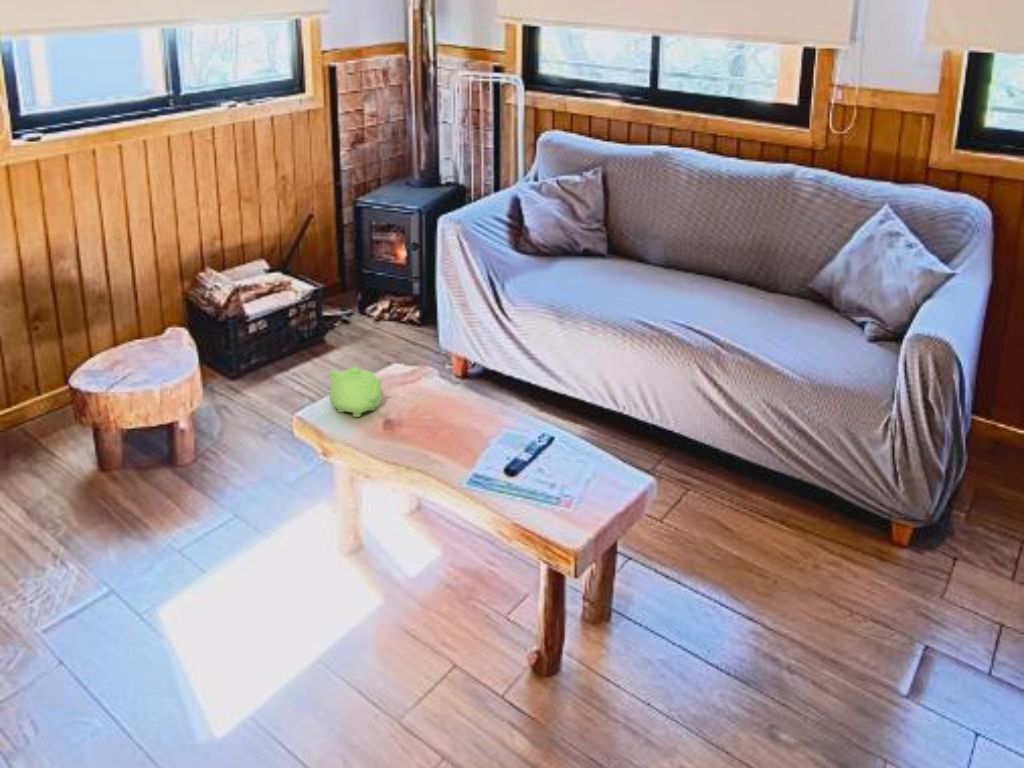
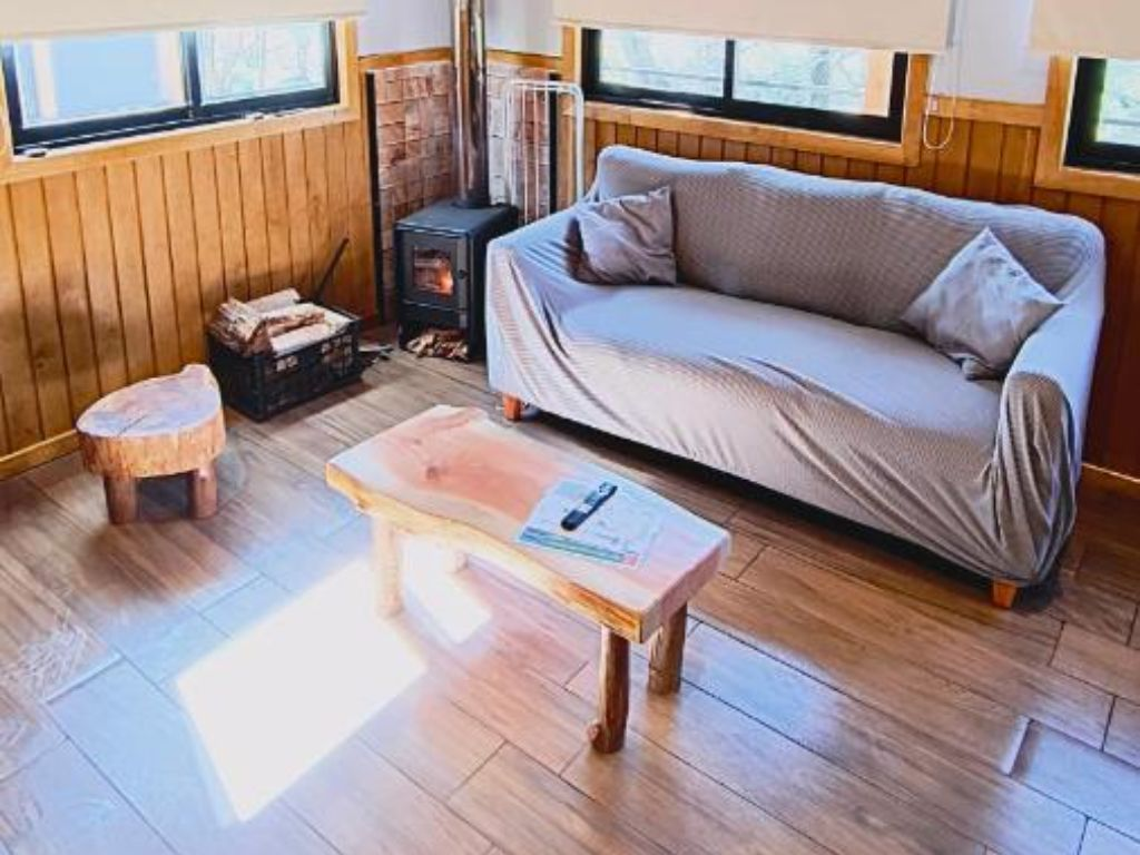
- teapot (357, 389)
